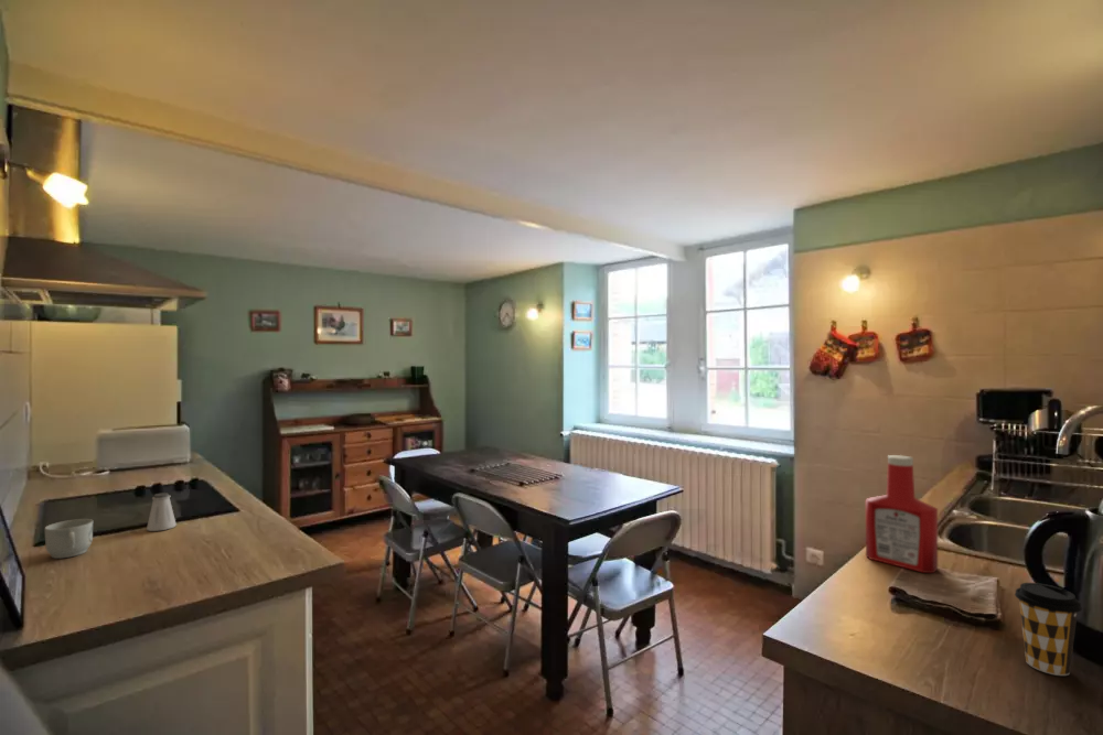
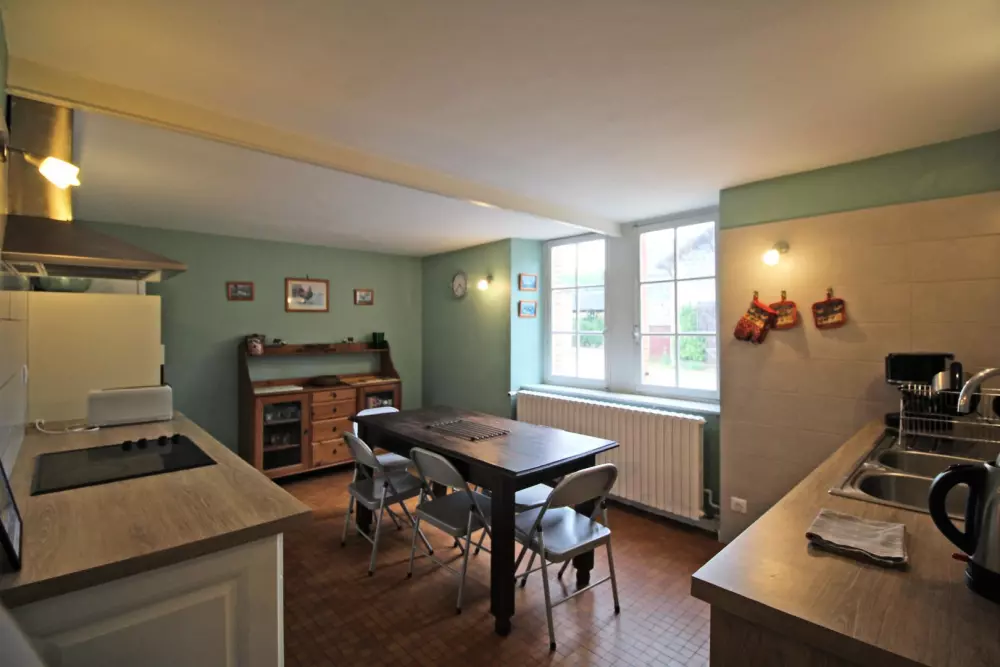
- coffee cup (1047, 628)
- saltshaker (161, 510)
- mug (69, 540)
- soap bottle (900, 509)
